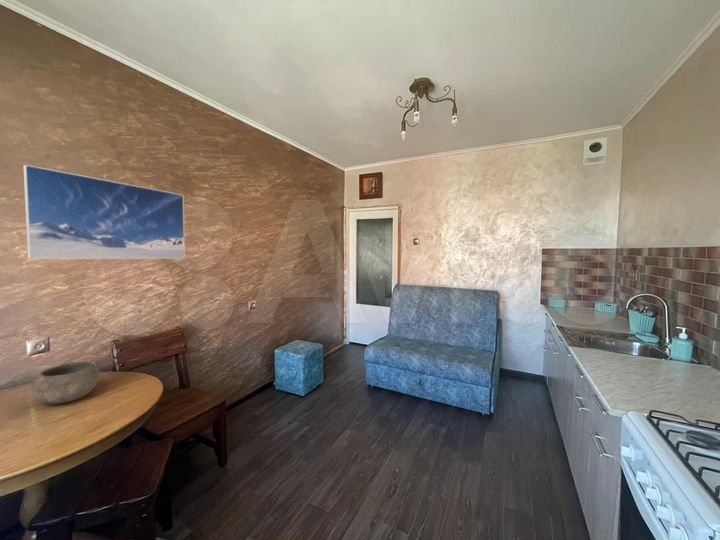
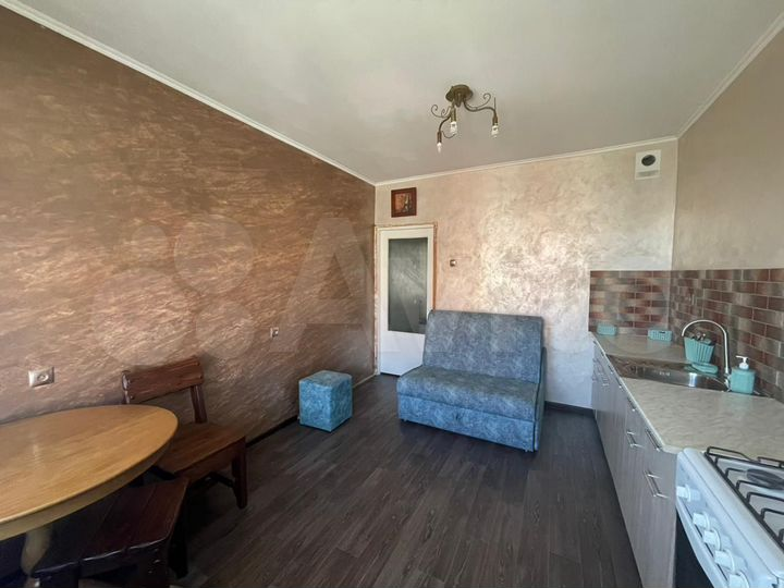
- bowl (67, 383)
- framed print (119, 221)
